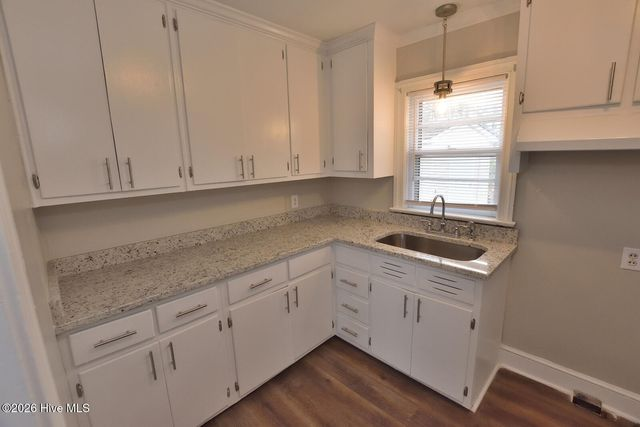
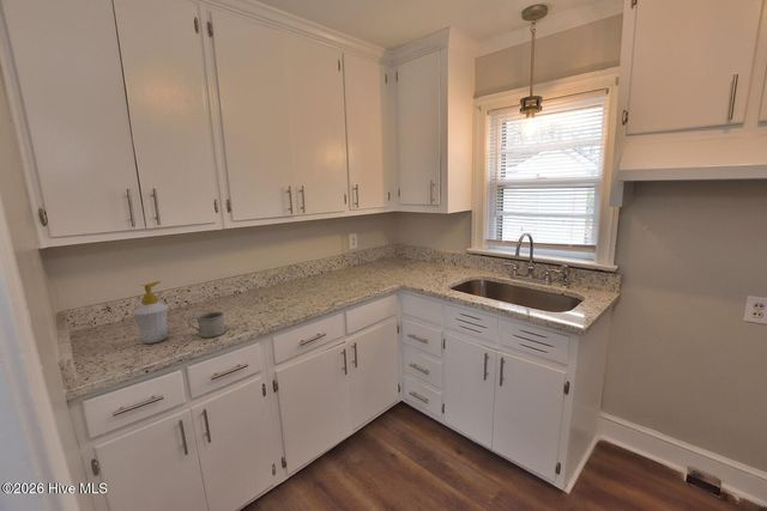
+ soap bottle (151, 312)
+ mug (209, 324)
